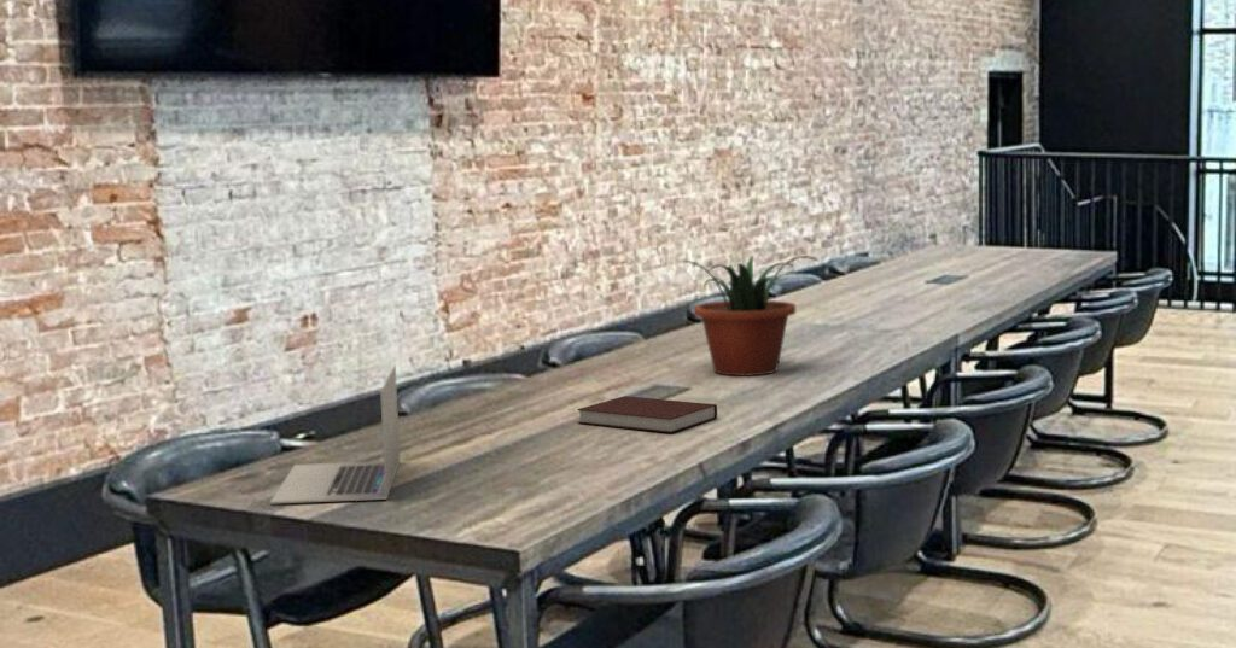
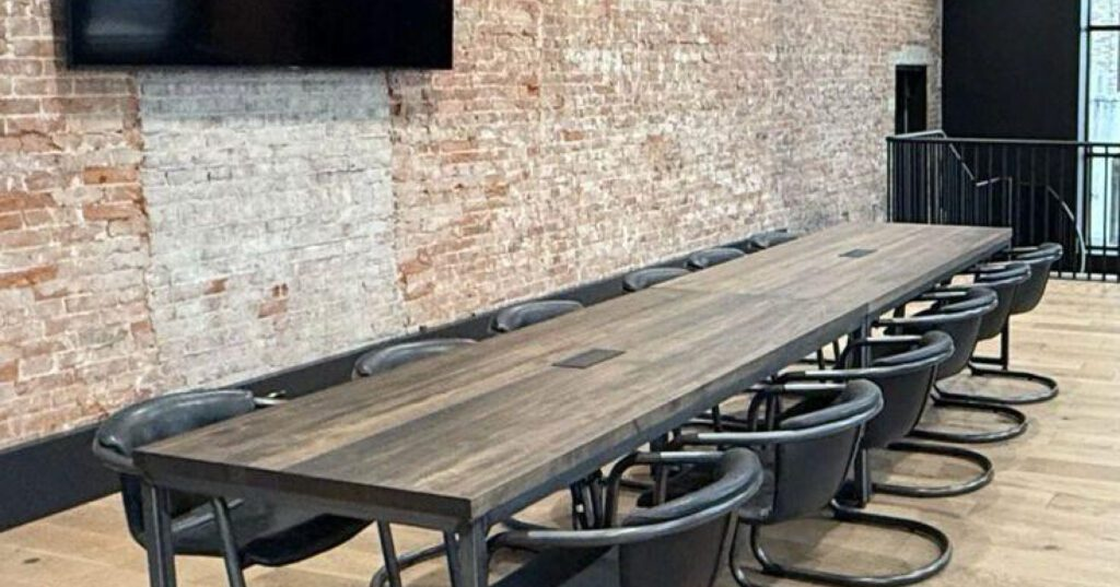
- notebook (647, 413)
- potted plant (751, 315)
- laptop (336, 463)
